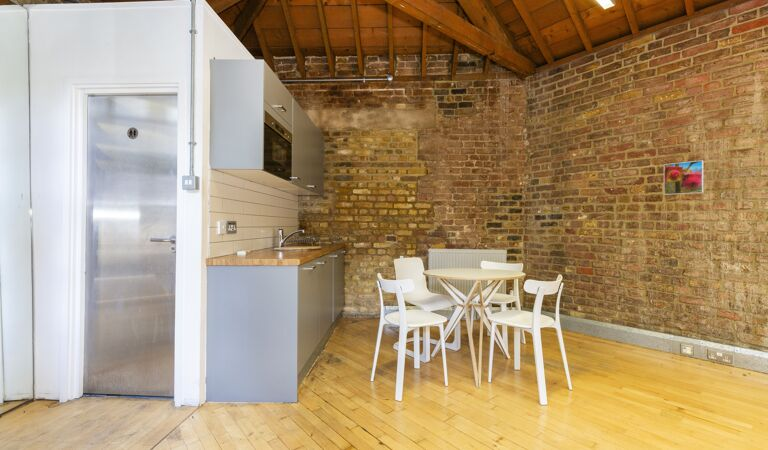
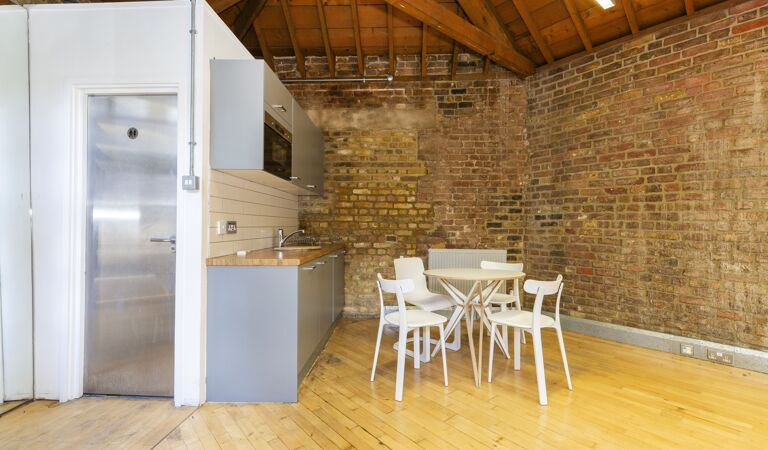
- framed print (683, 178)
